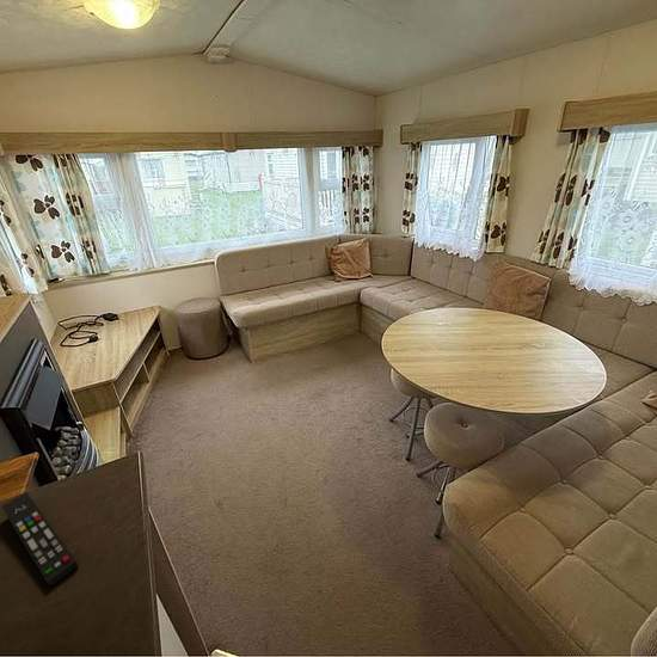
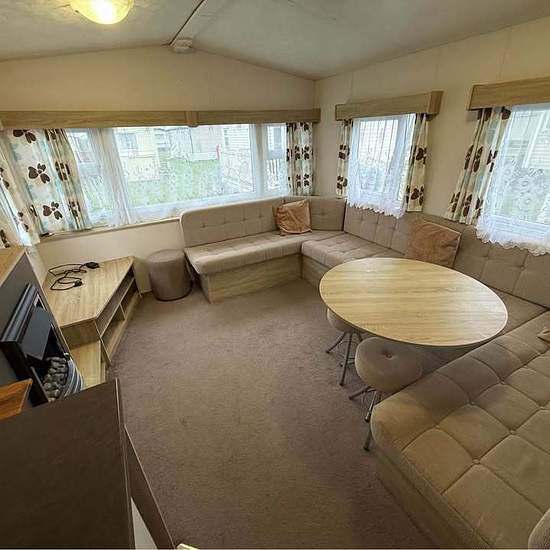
- remote control (36, 533)
